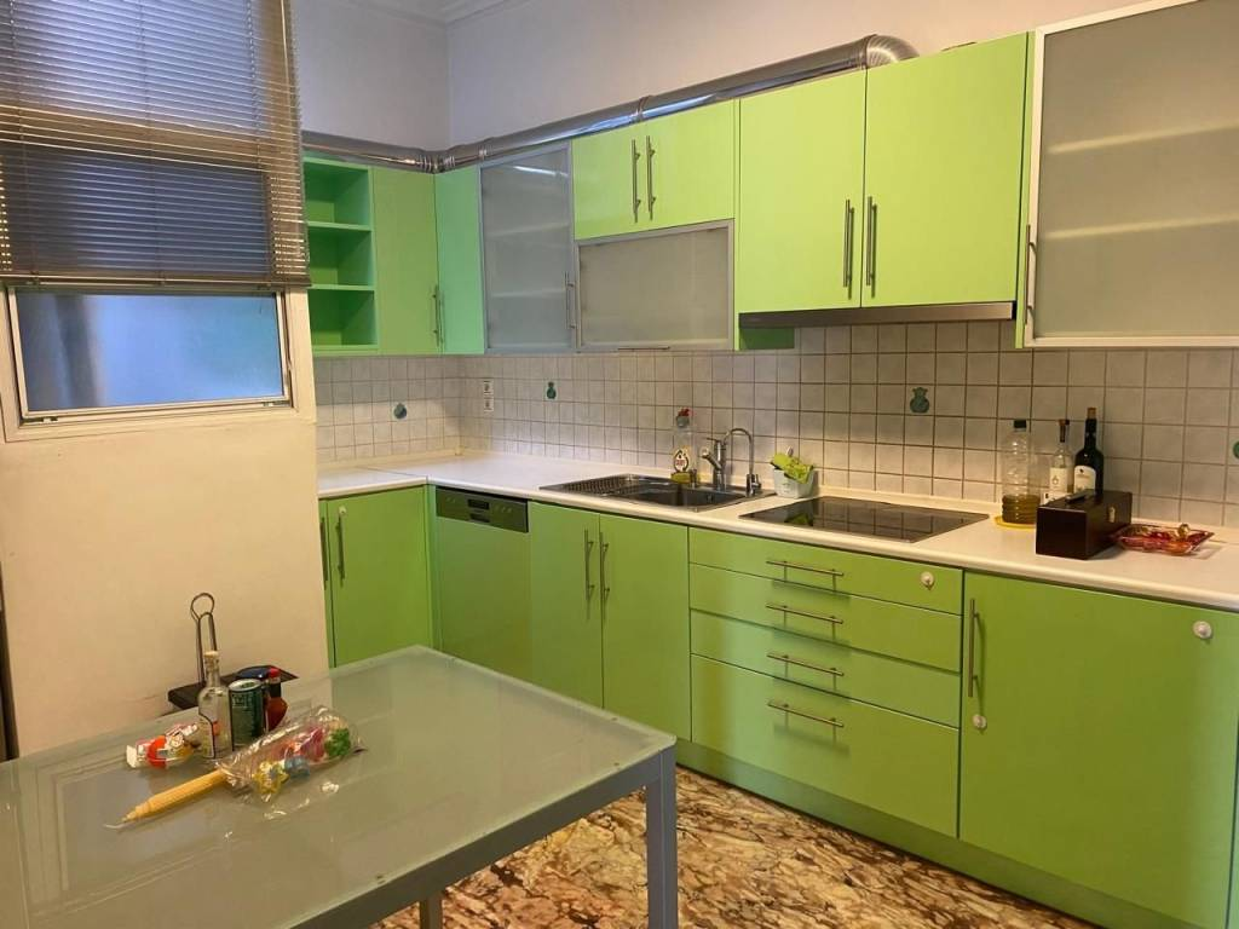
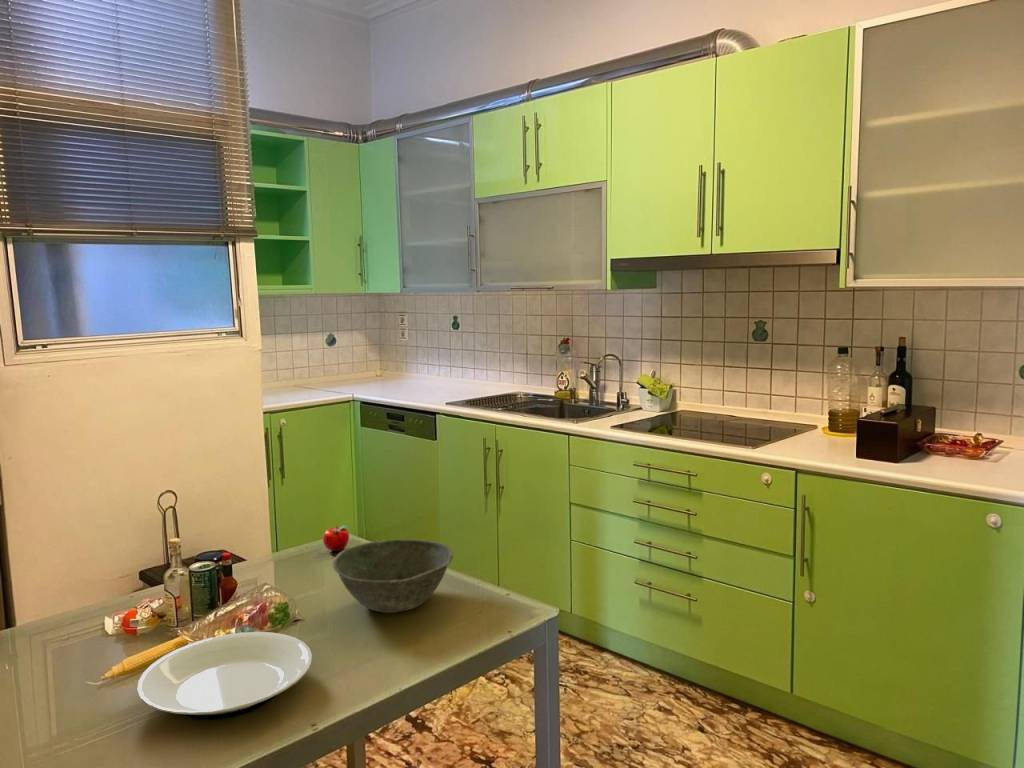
+ apple (338, 537)
+ plate (228, 679)
+ bowl (393, 579)
